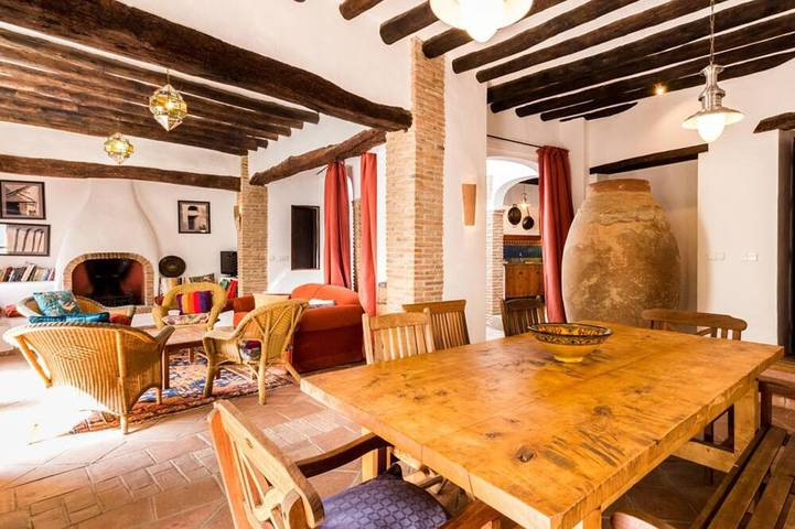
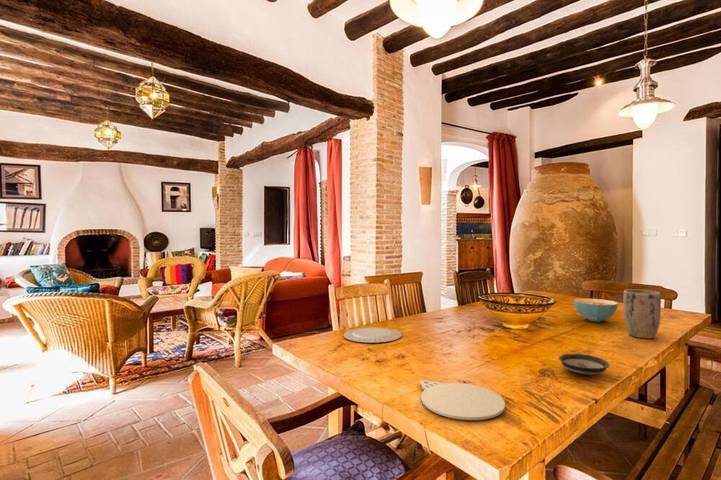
+ chinaware (372, 333)
+ plant pot (641, 313)
+ saucer (583, 366)
+ plate (455, 396)
+ cereal bowl (595, 310)
